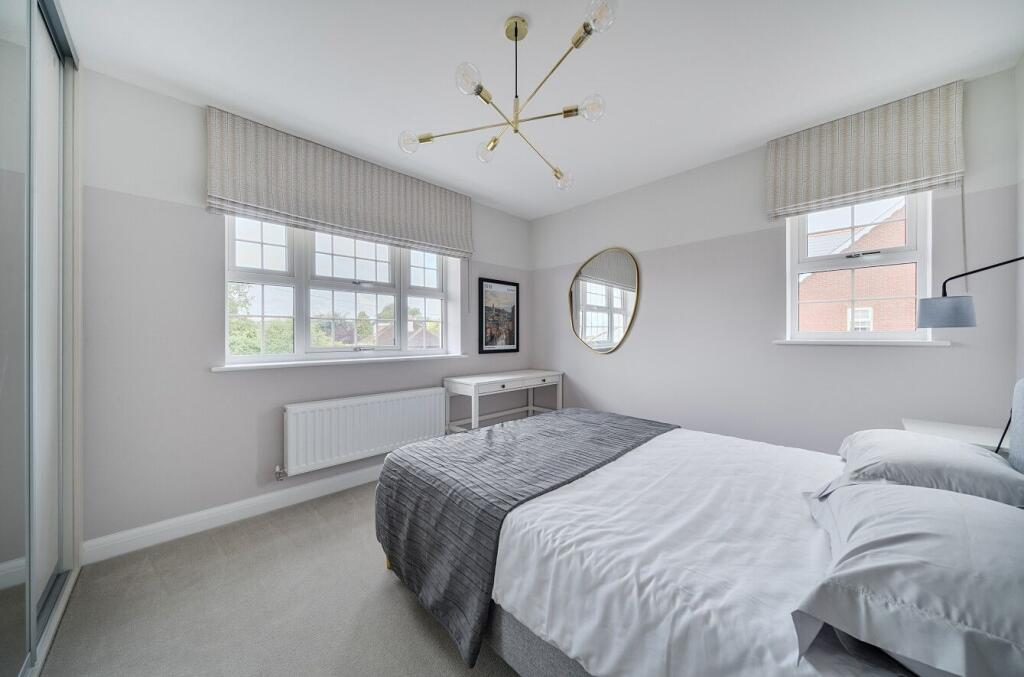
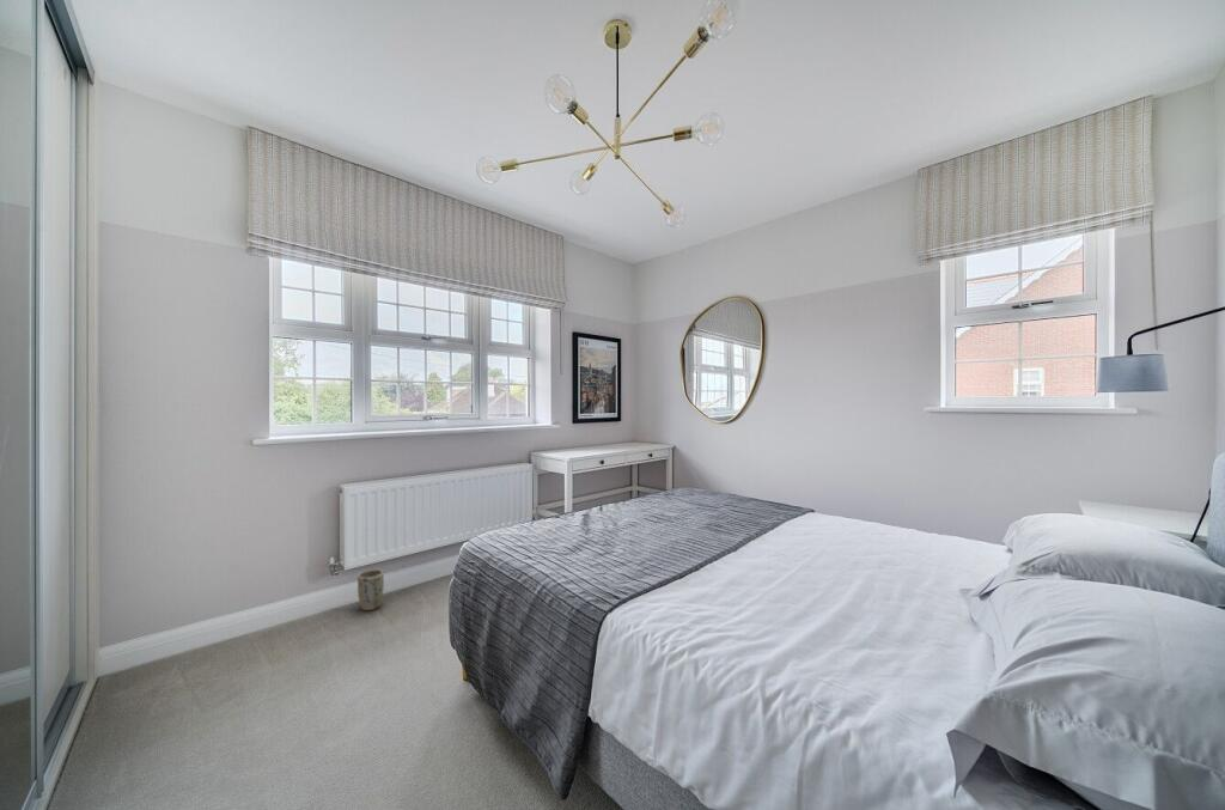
+ plant pot (370, 590)
